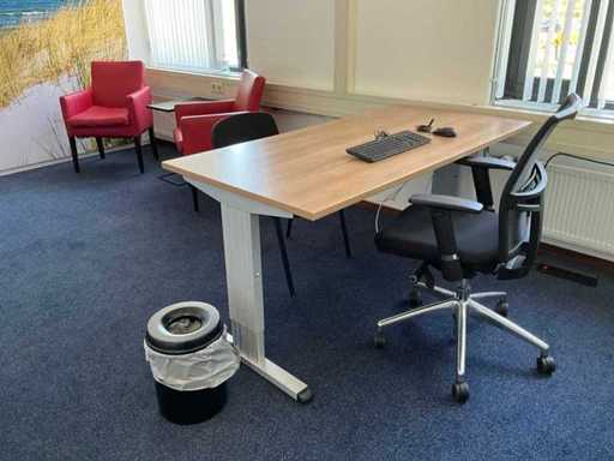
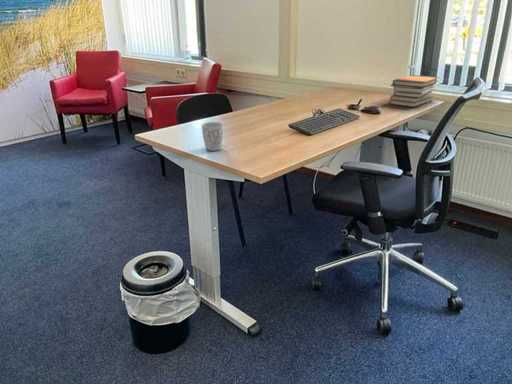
+ mug (214, 135)
+ book stack (414, 90)
